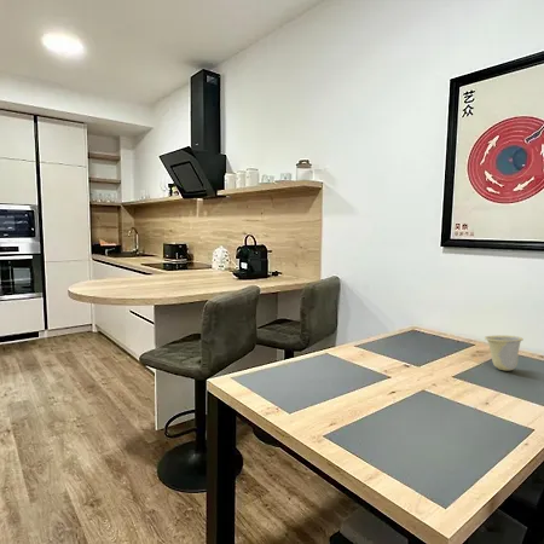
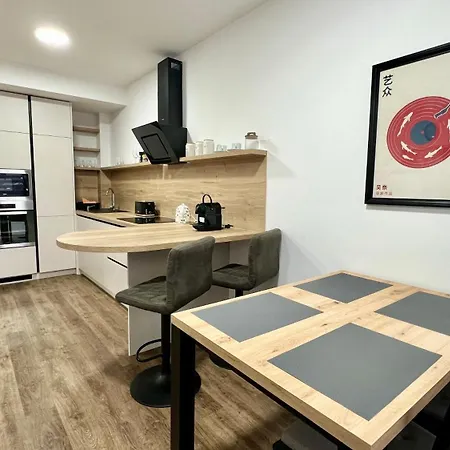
- cup (502, 352)
